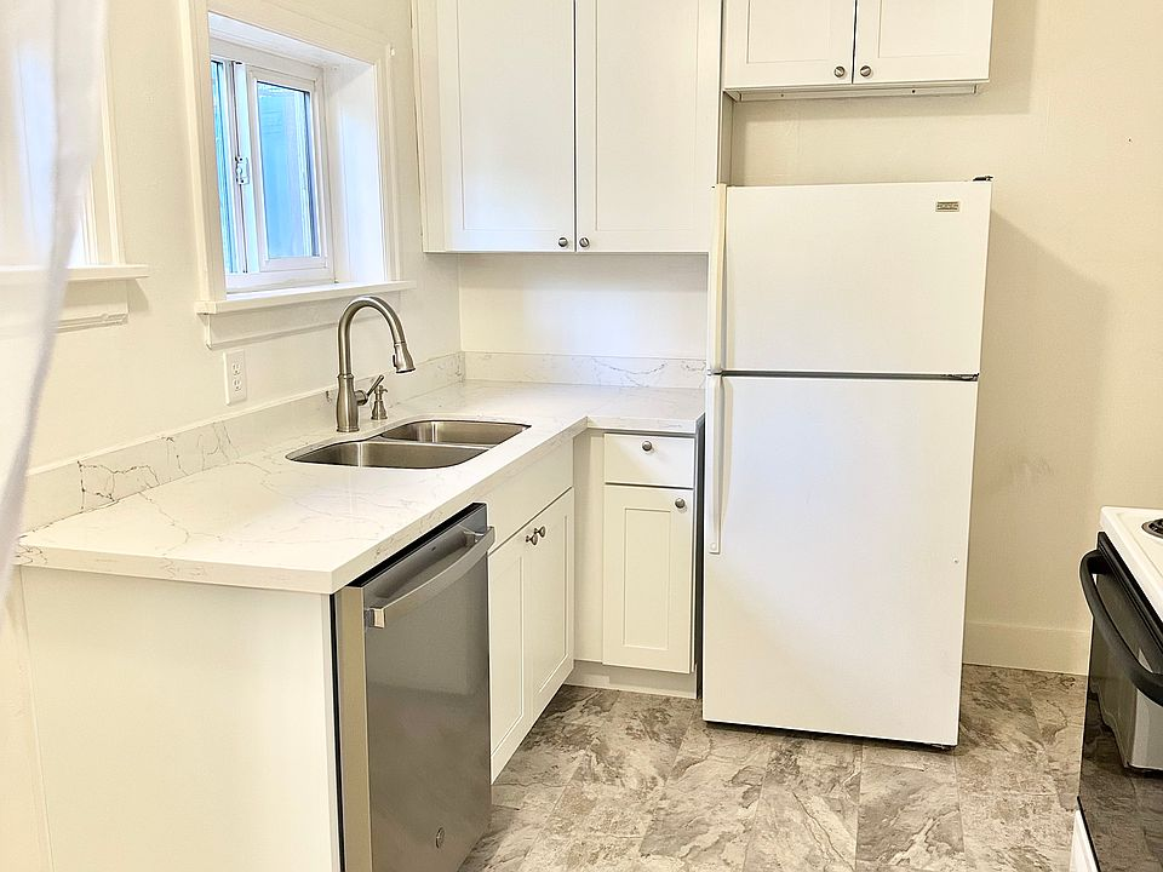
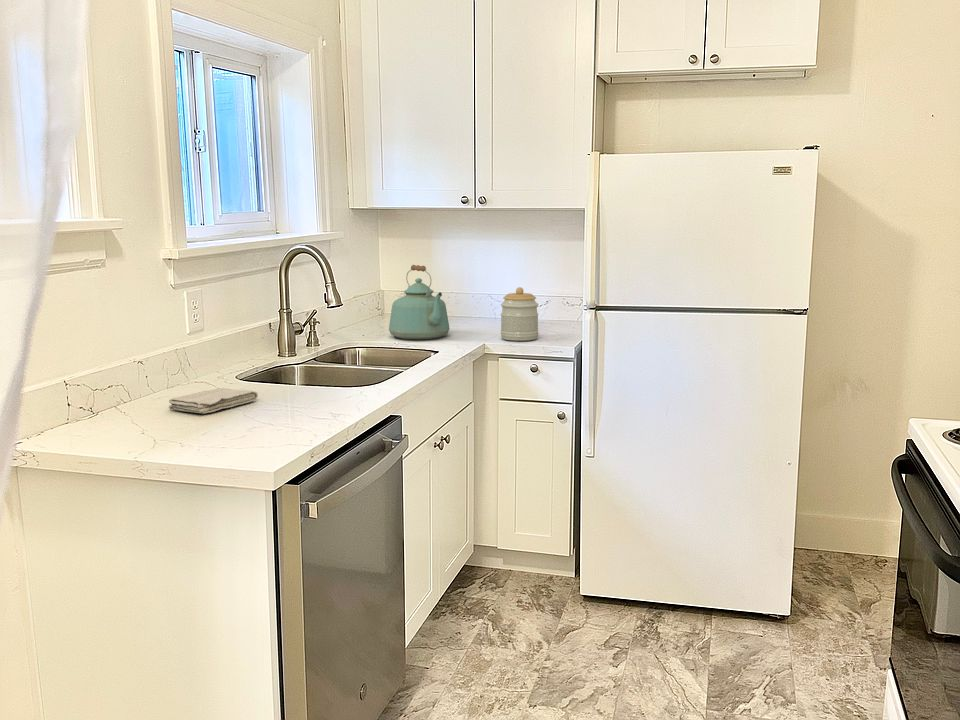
+ kettle (422, 301)
+ jar (519, 313)
+ washcloth (213, 399)
